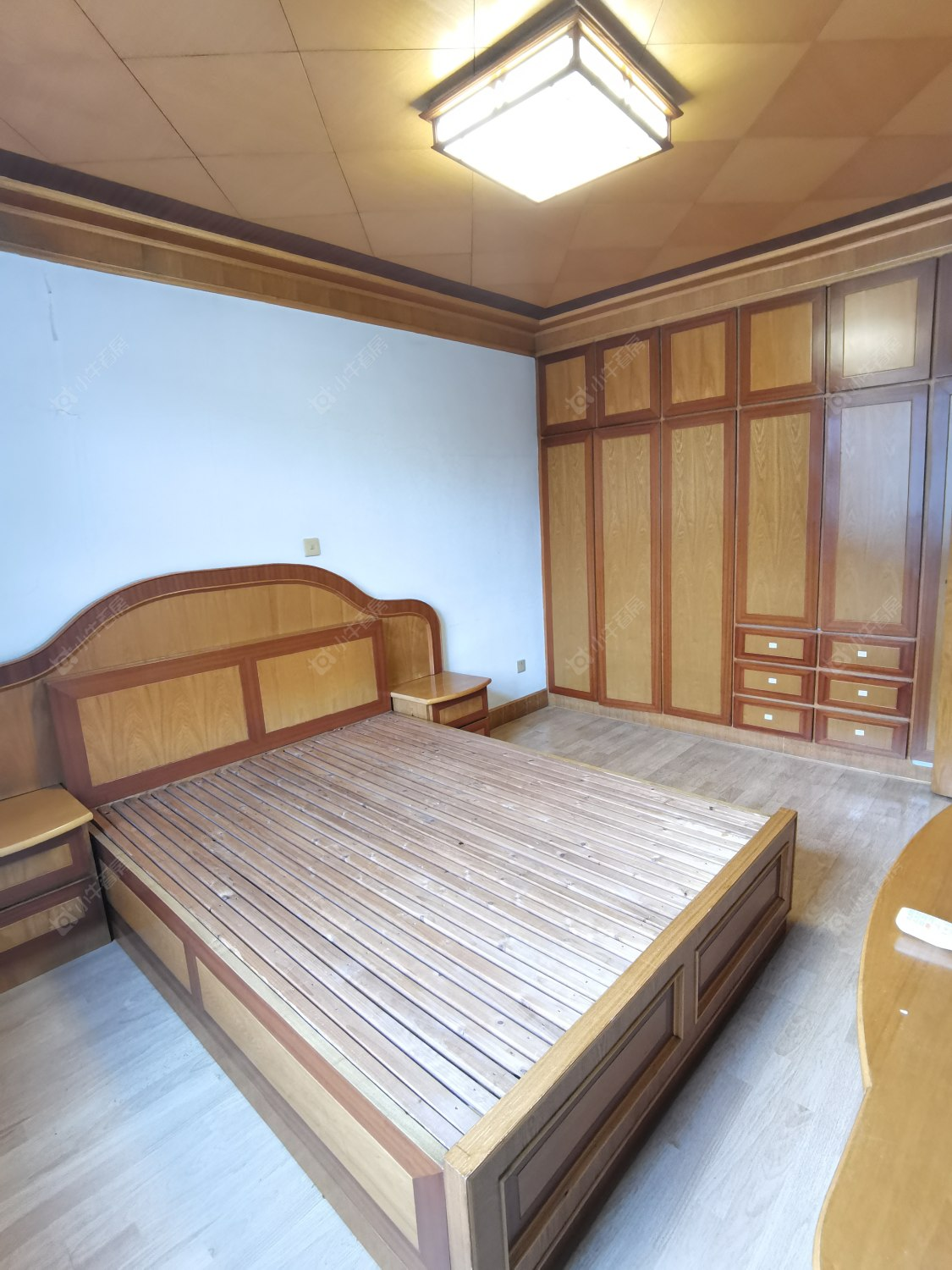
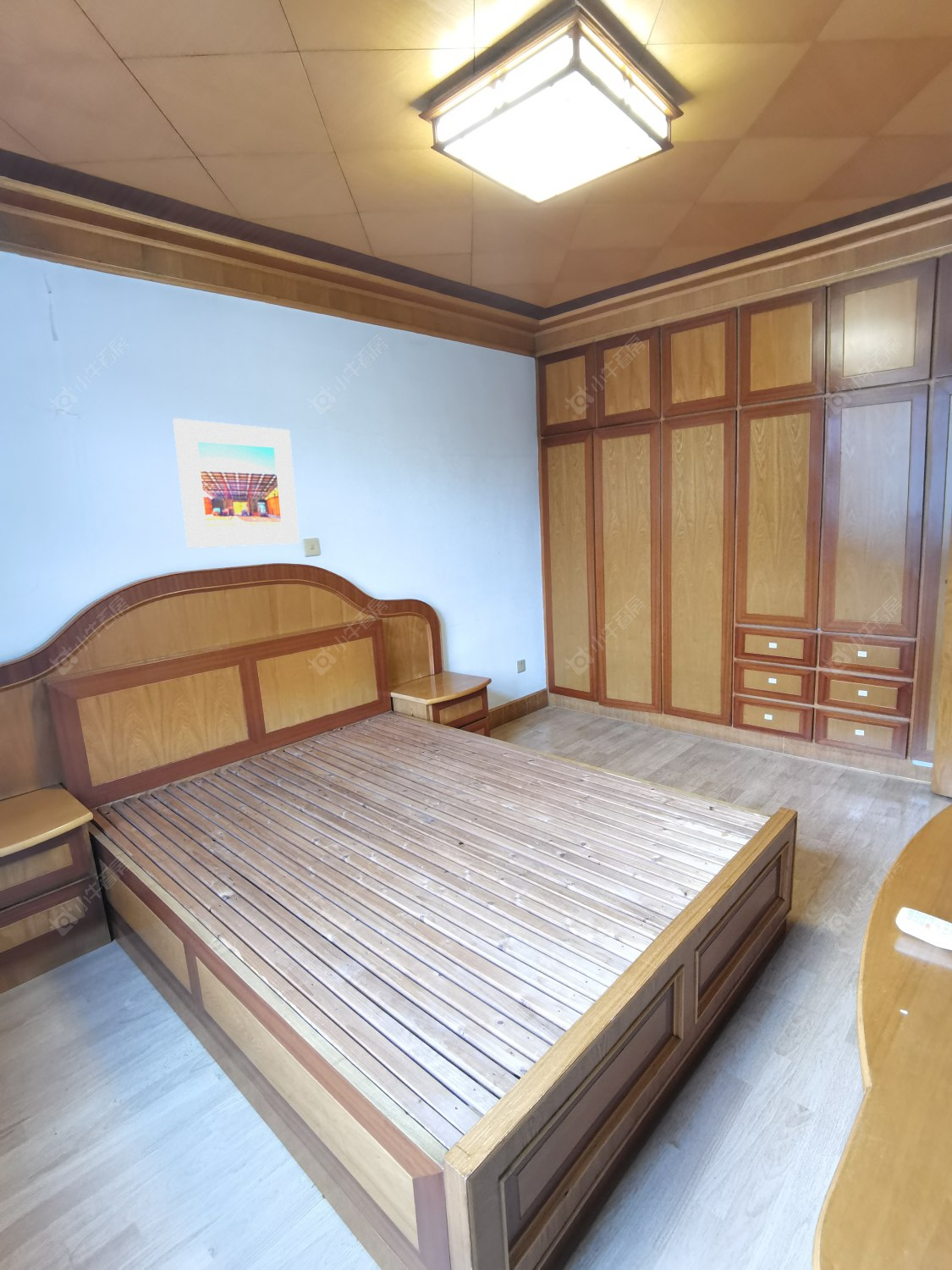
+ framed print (240, 485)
